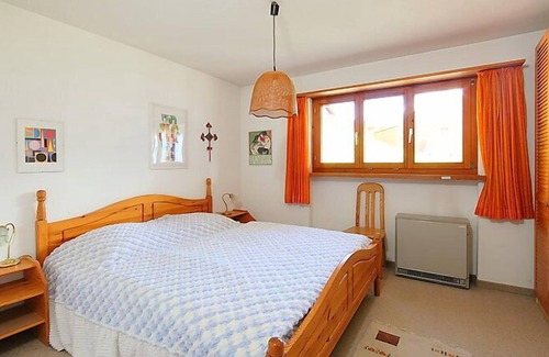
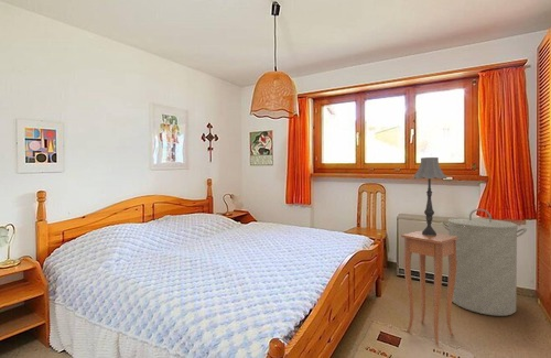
+ laundry hamper (480, 256)
+ table lamp (429, 195)
+ side table (424, 284)
